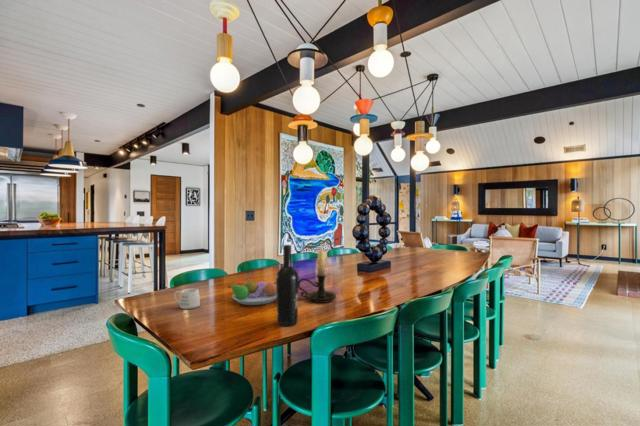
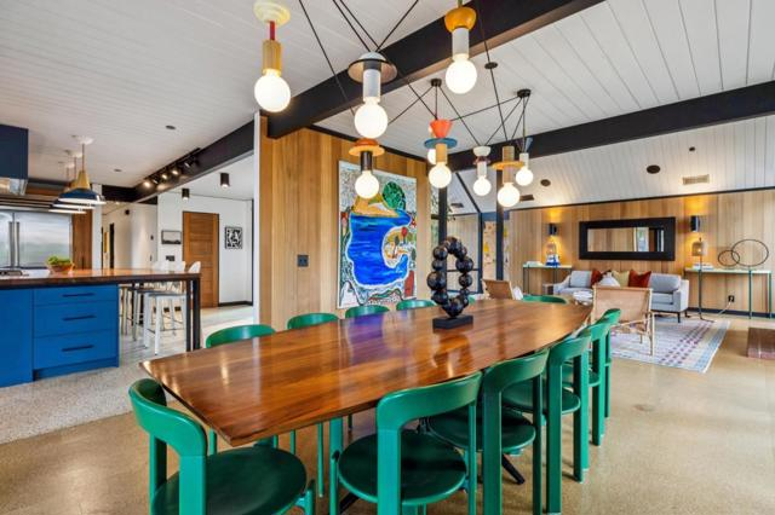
- fruit bowl (254, 290)
- candle holder (317, 269)
- mug (186, 298)
- wine bottle (287, 284)
